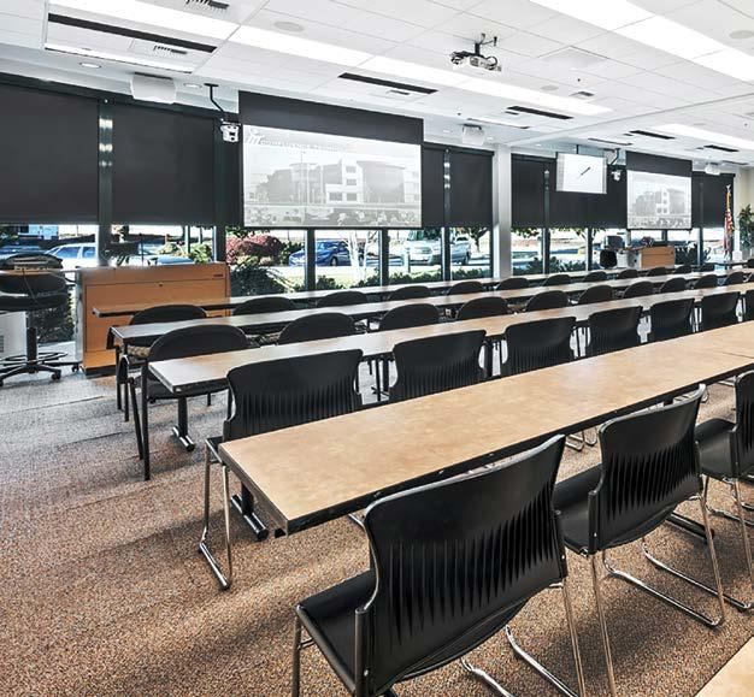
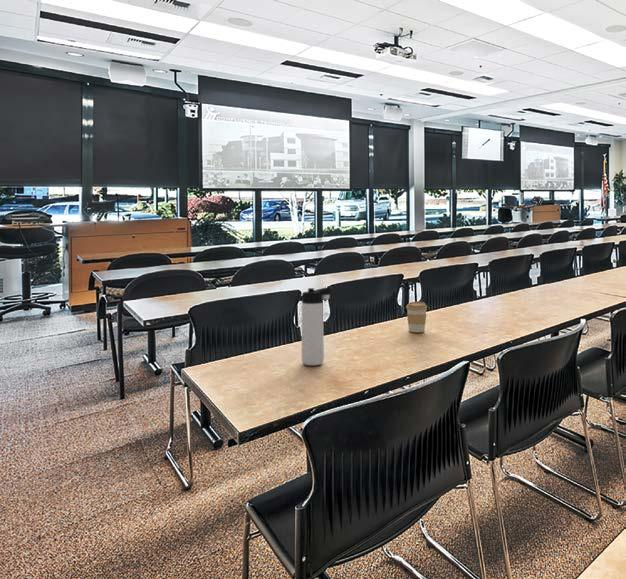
+ coffee cup (416, 316)
+ thermos bottle (317, 325)
